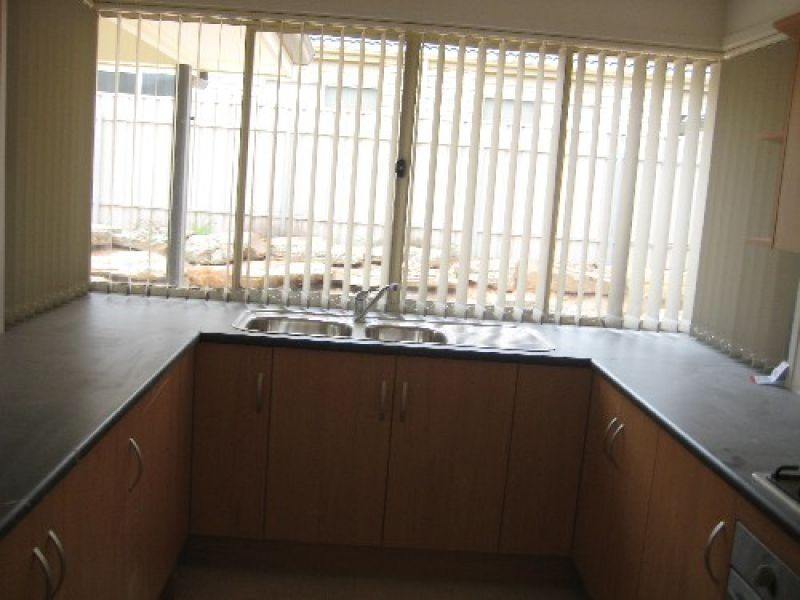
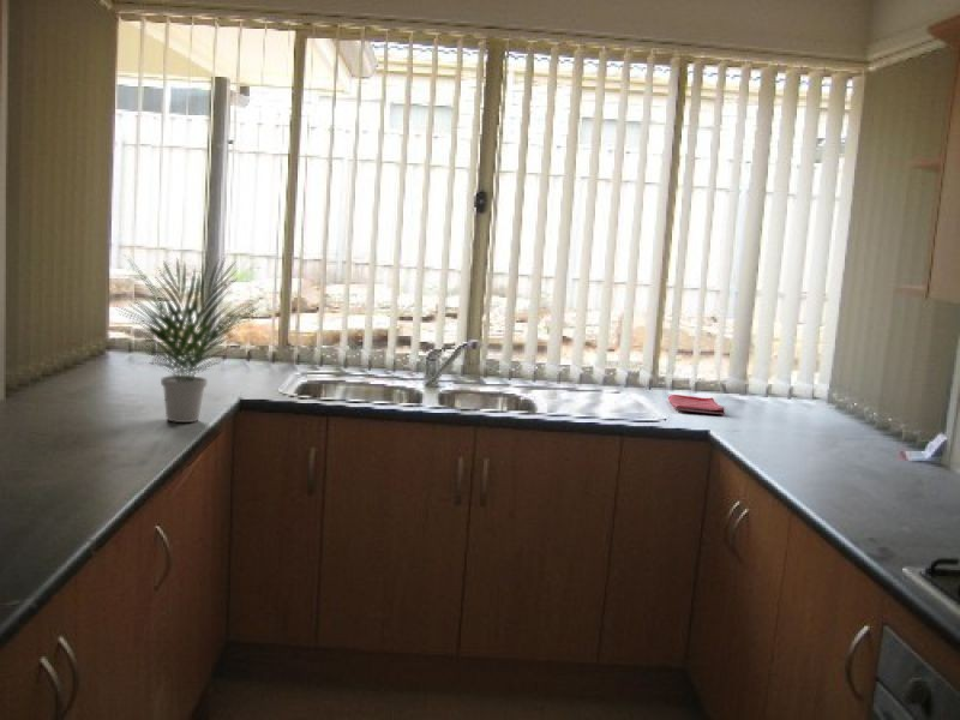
+ potted plant (186, 337)
+ dish towel (695, 403)
